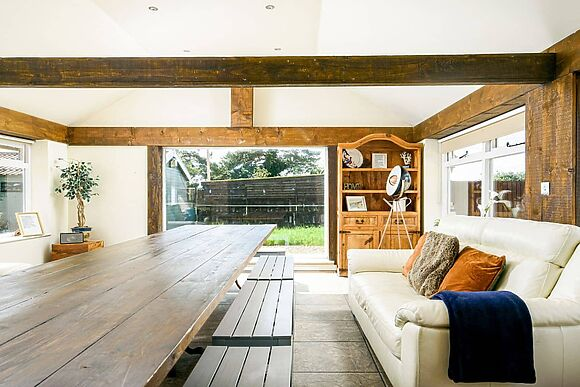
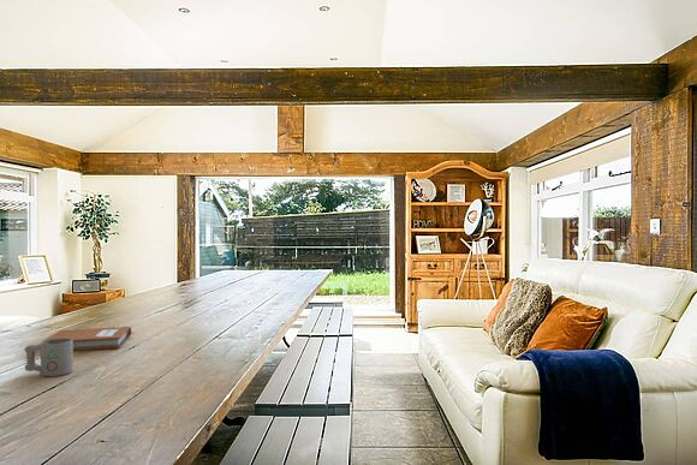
+ mug (48, 357)
+ notebook (91, 338)
